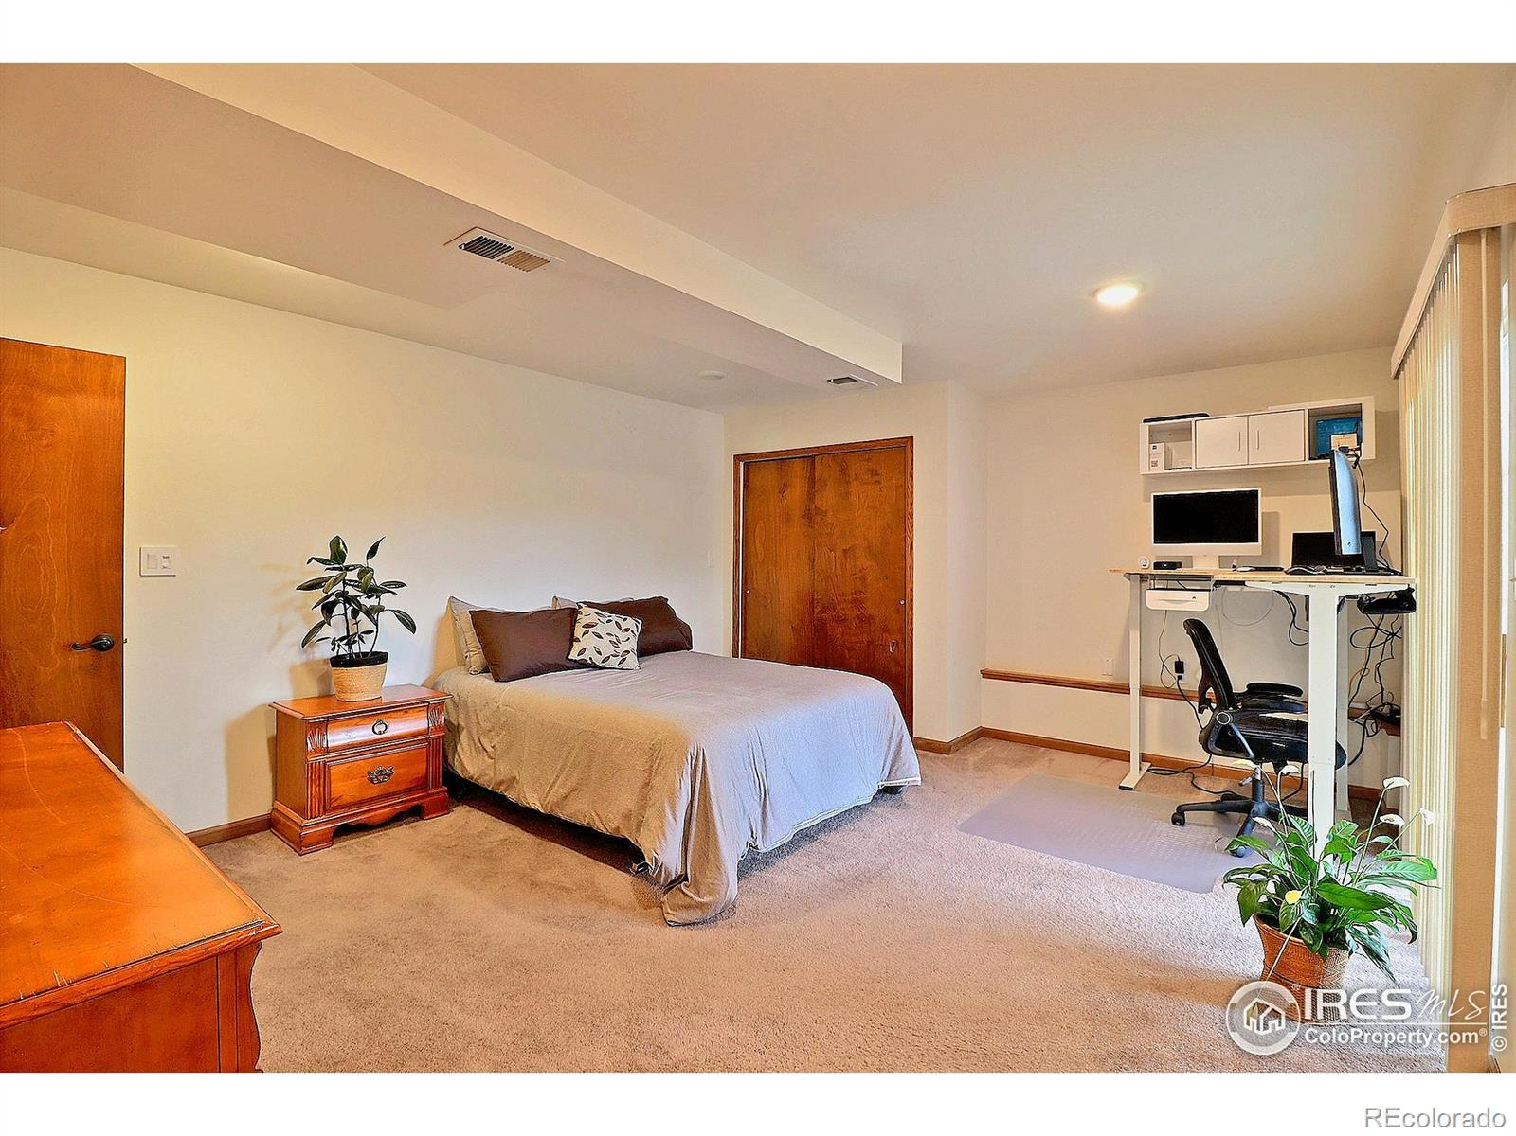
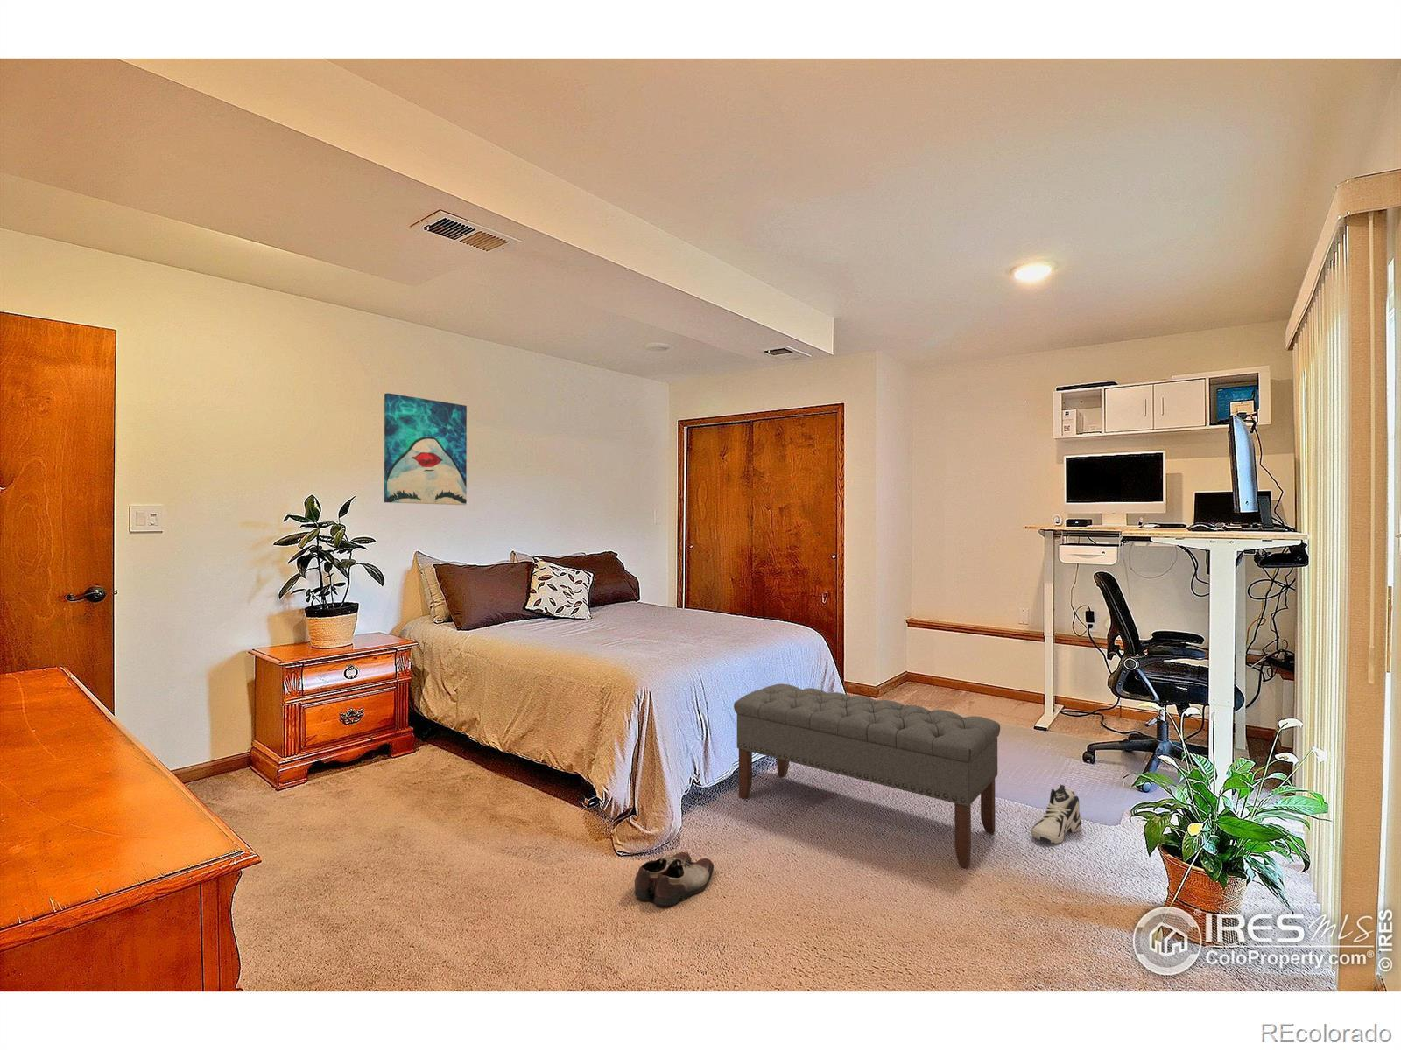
+ bench (859, 759)
+ wall art (427, 451)
+ sneaker (1056, 811)
+ shoe (674, 870)
